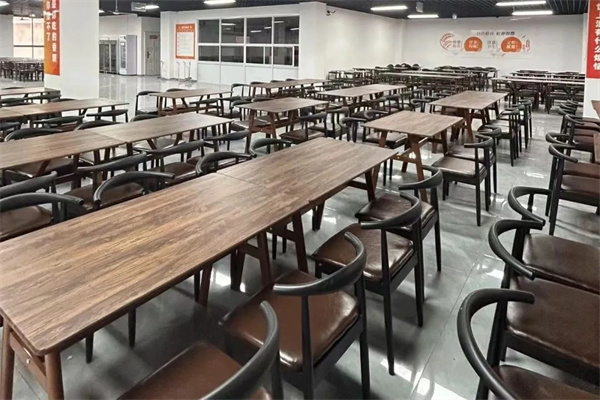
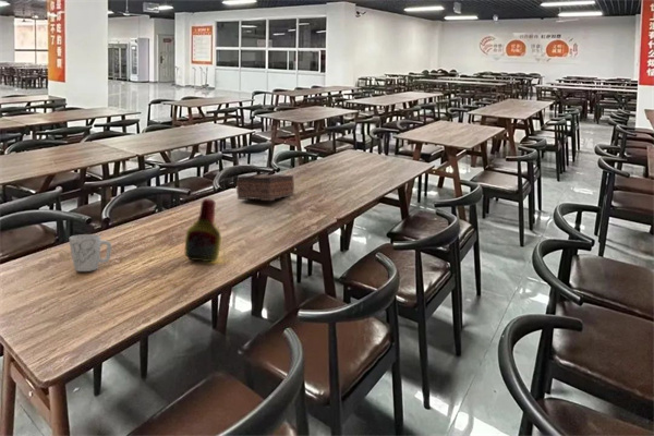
+ tissue box (266, 186)
+ bottle (204, 229)
+ mug (90, 252)
